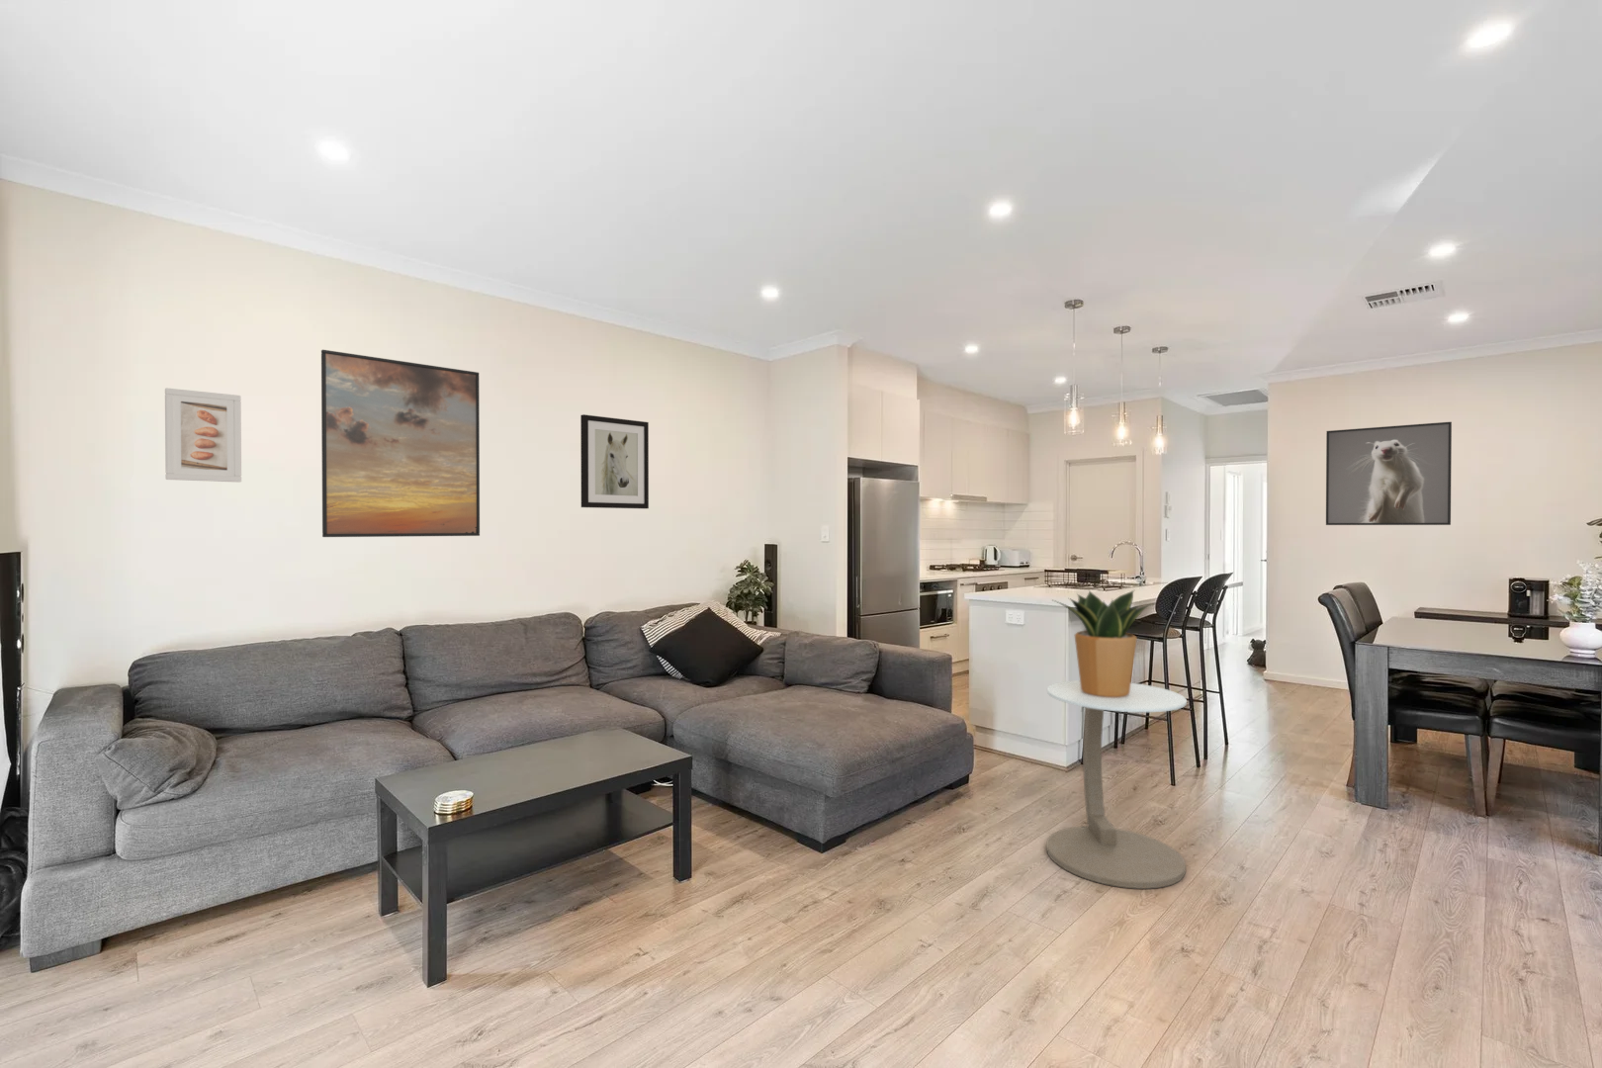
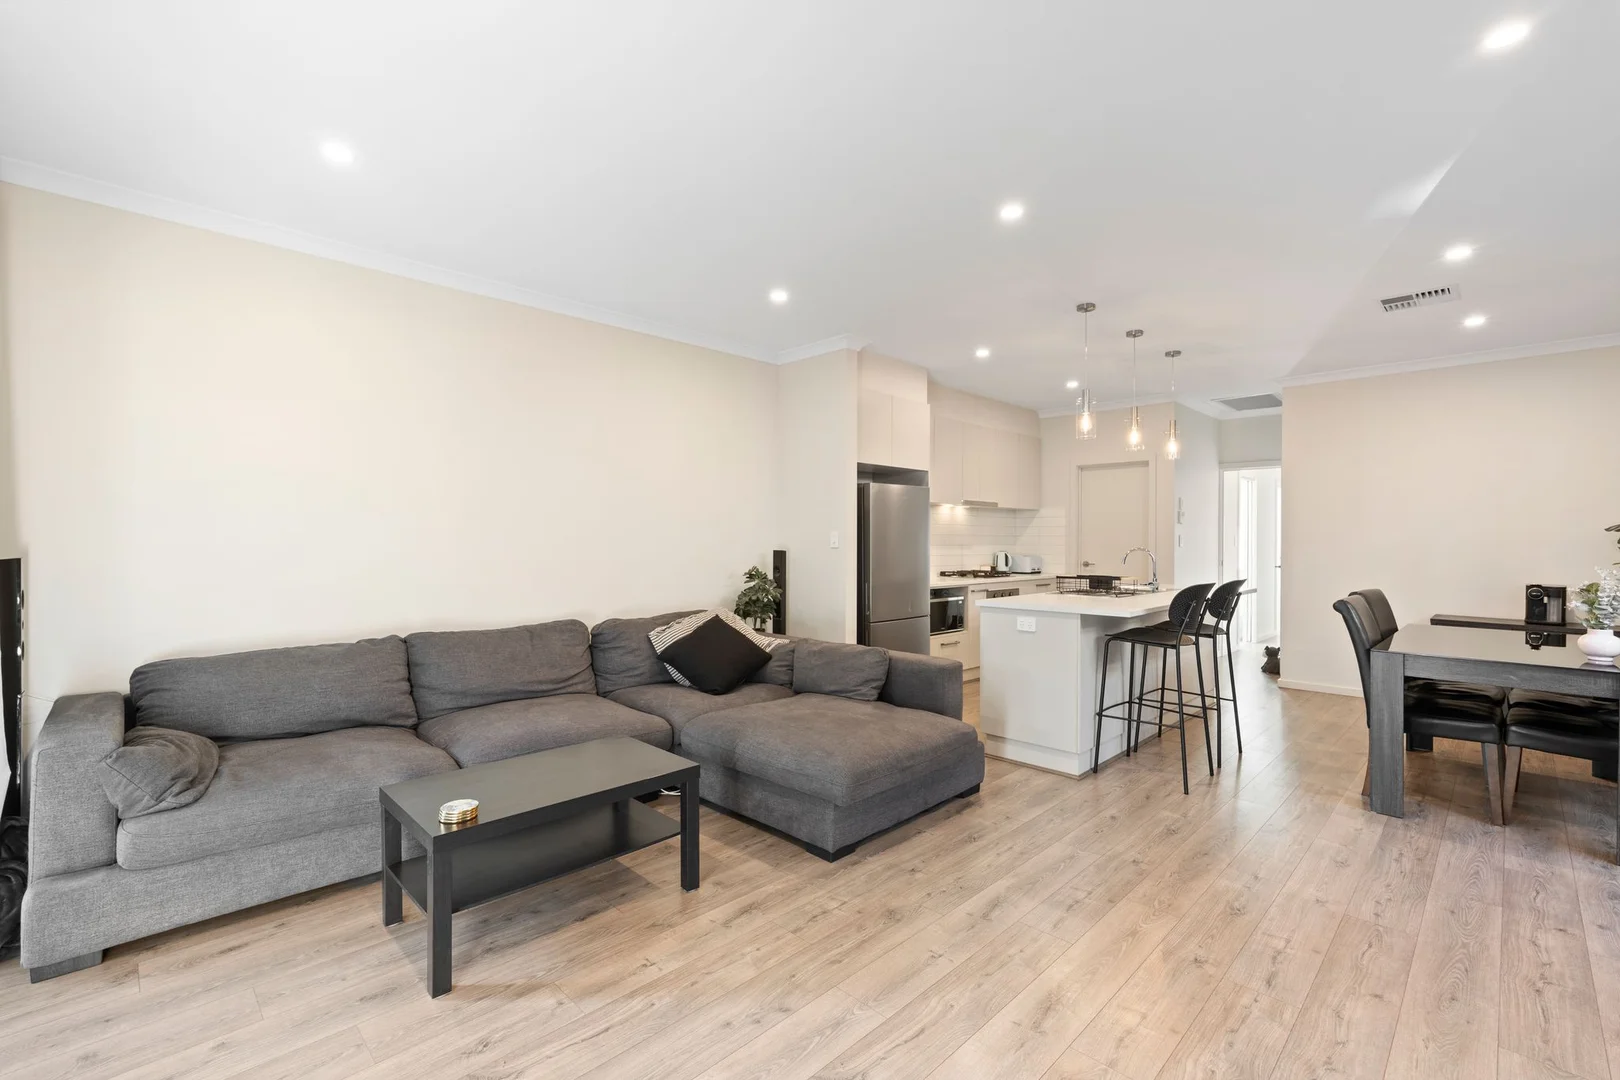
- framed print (405, 449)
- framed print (1385, 476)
- side table (1100, 772)
- wall art (615, 462)
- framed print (204, 436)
- potted plant (1100, 641)
